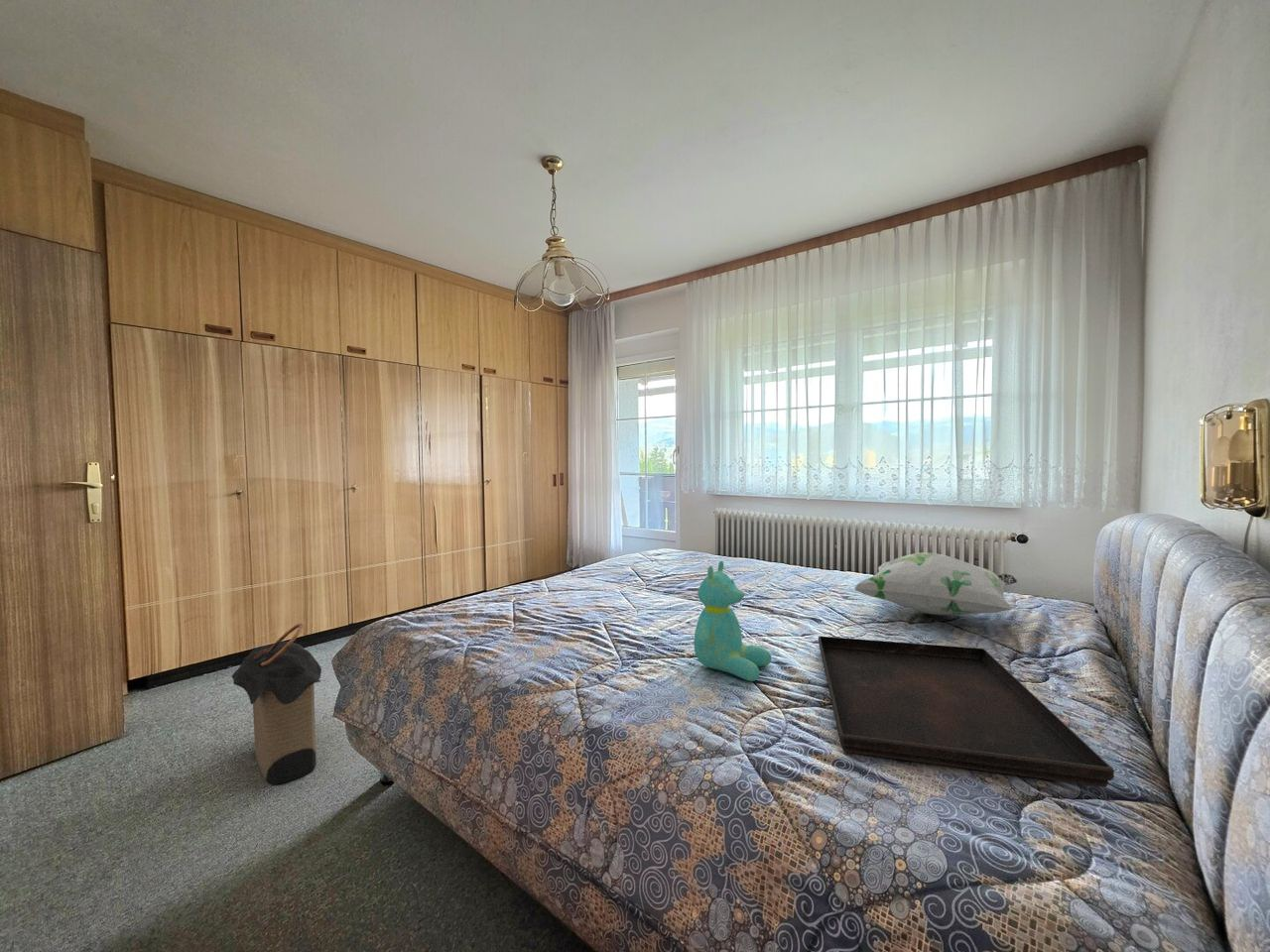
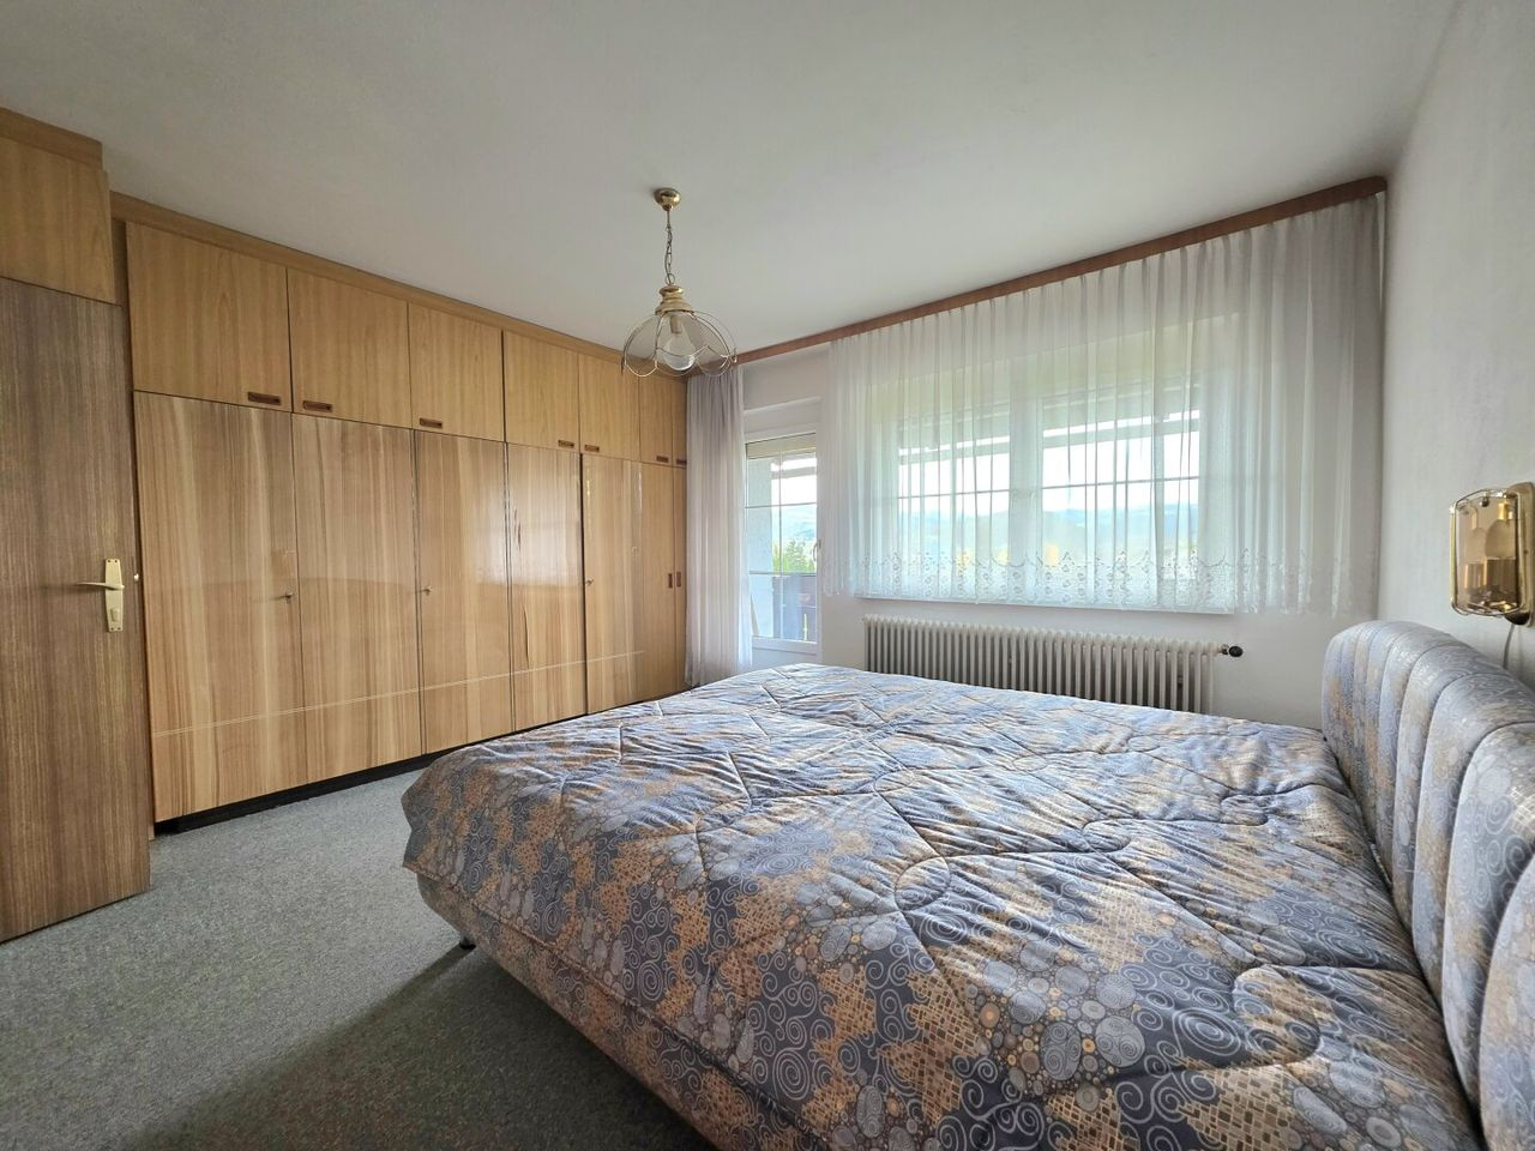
- serving tray (925, 691)
- teddy bear (731, 616)
- decorative pillow (937, 583)
- laundry hamper (278, 691)
